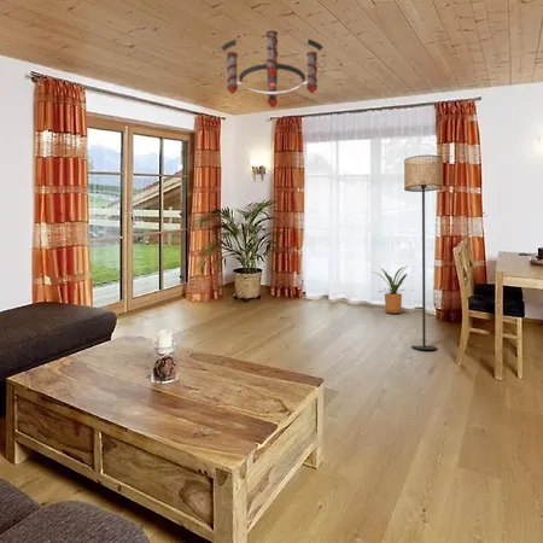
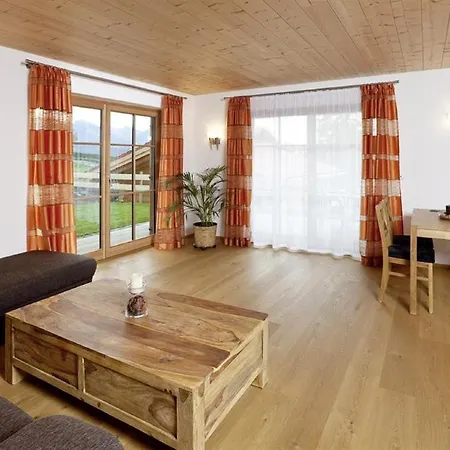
- chandelier (272, 74)
- floor lamp (424, 253)
- house plant (392, 288)
